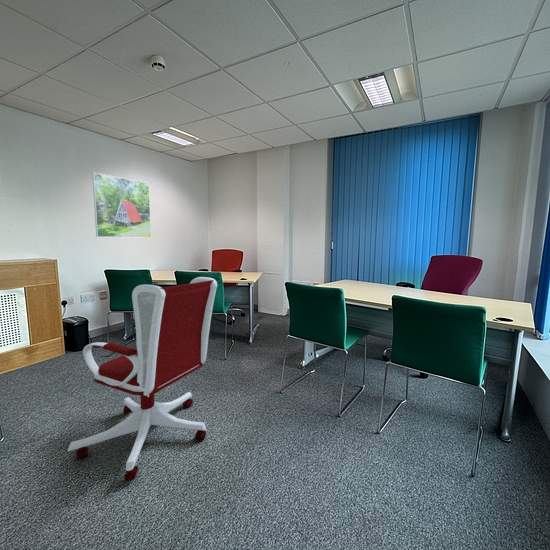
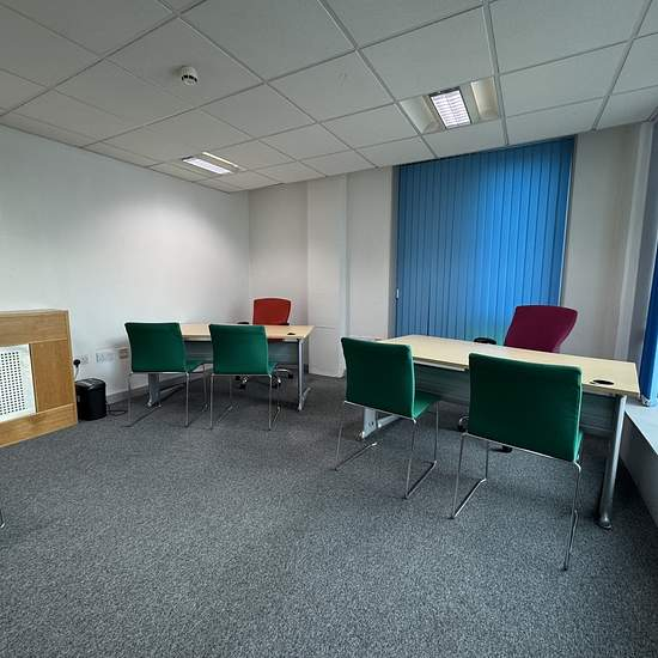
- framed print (124, 208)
- office chair (147, 358)
